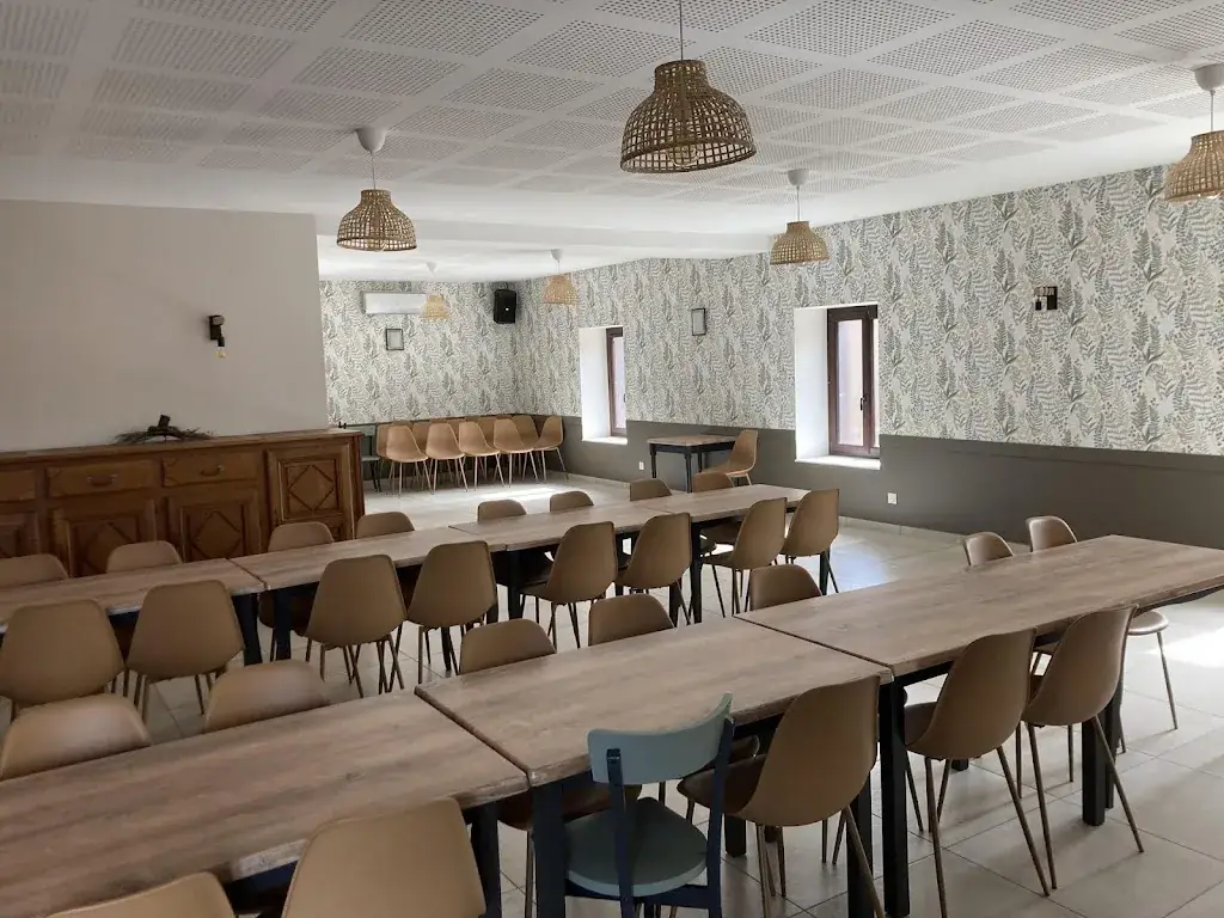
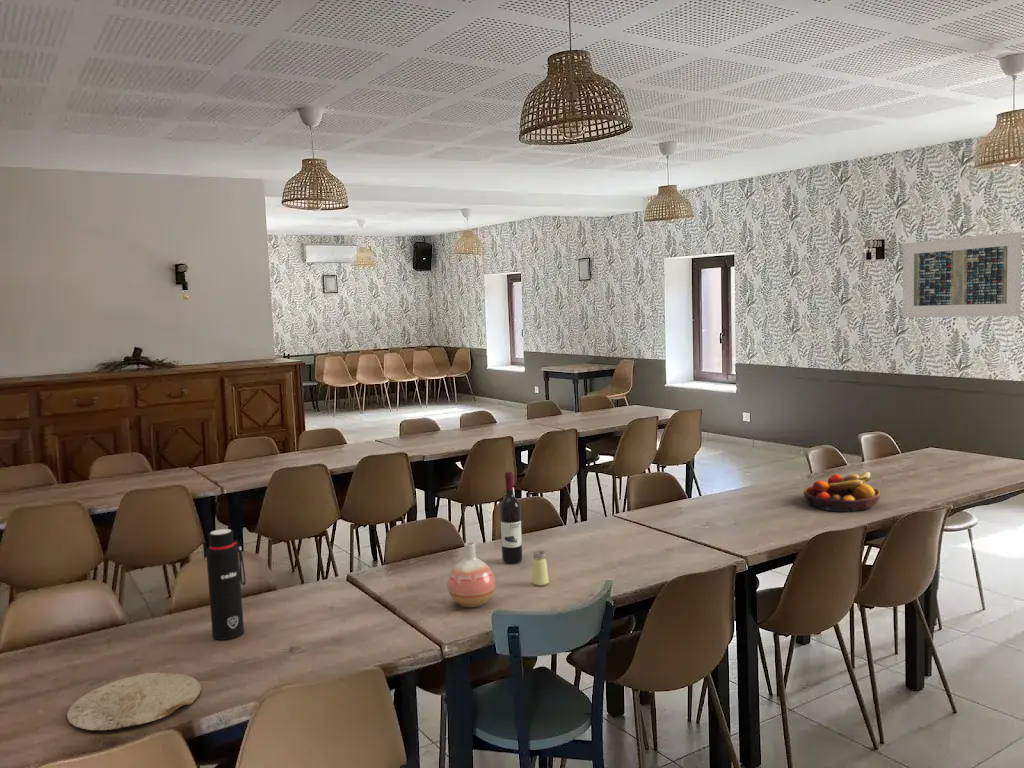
+ fruit bowl (841, 488)
+ saltshaker (539, 567)
+ wine bottle (510, 517)
+ plate (136, 697)
+ water bottle (227, 582)
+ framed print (958, 277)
+ vase (471, 573)
